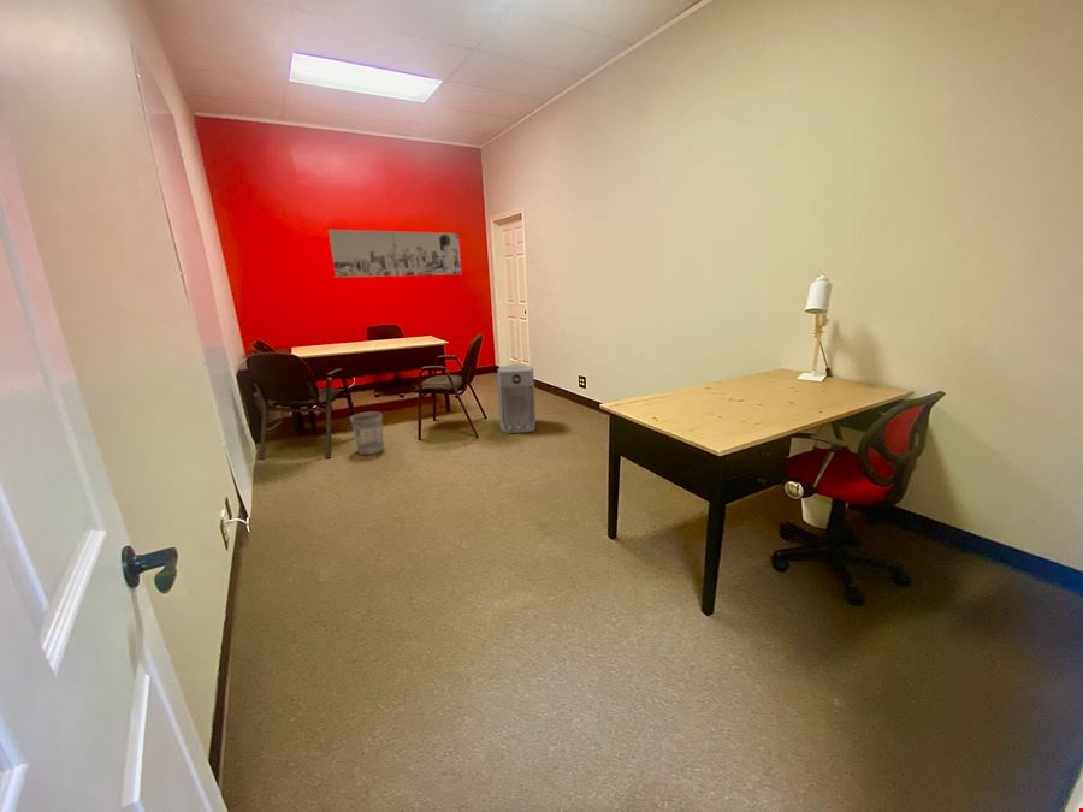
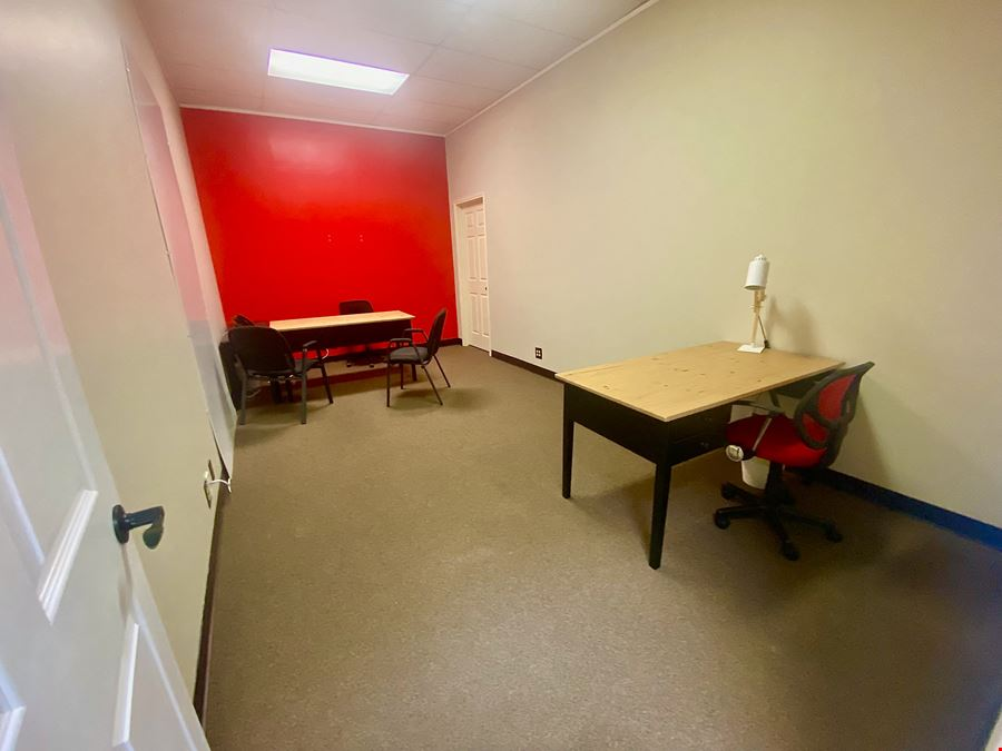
- wastebasket (368, 433)
- wall art (400, 254)
- air purifier (516, 397)
